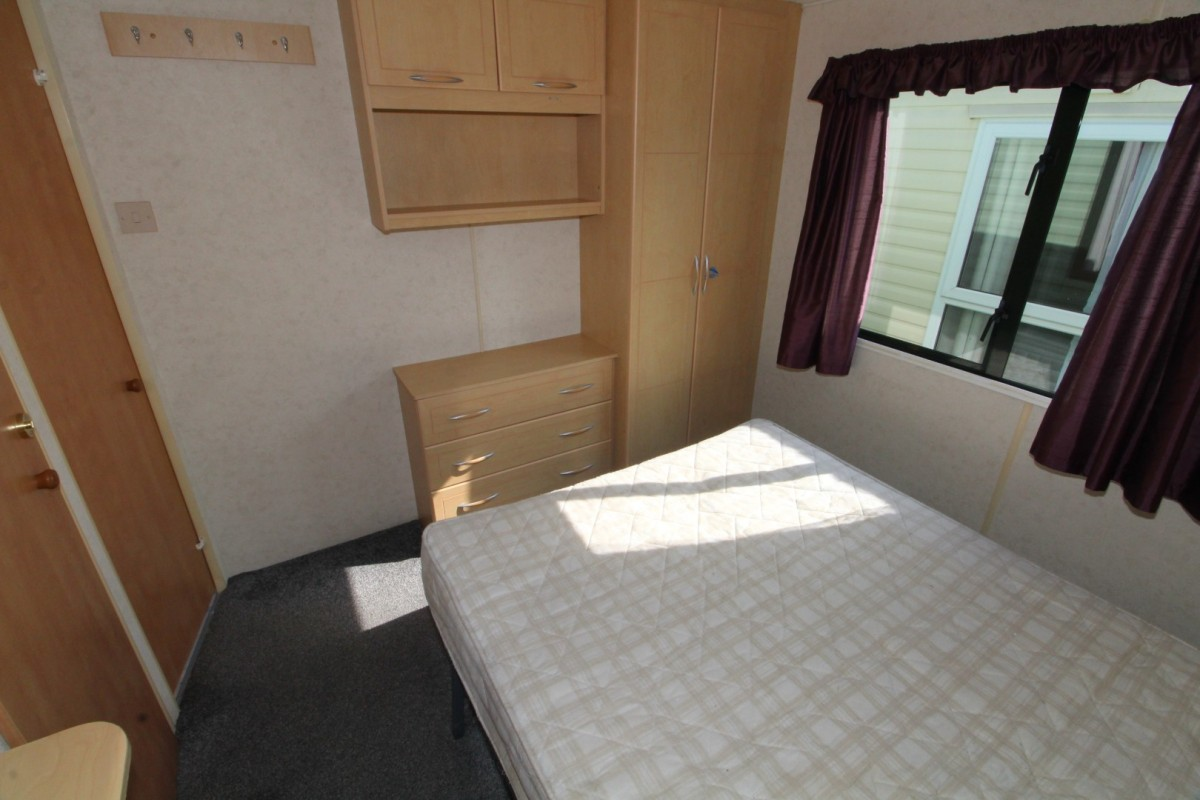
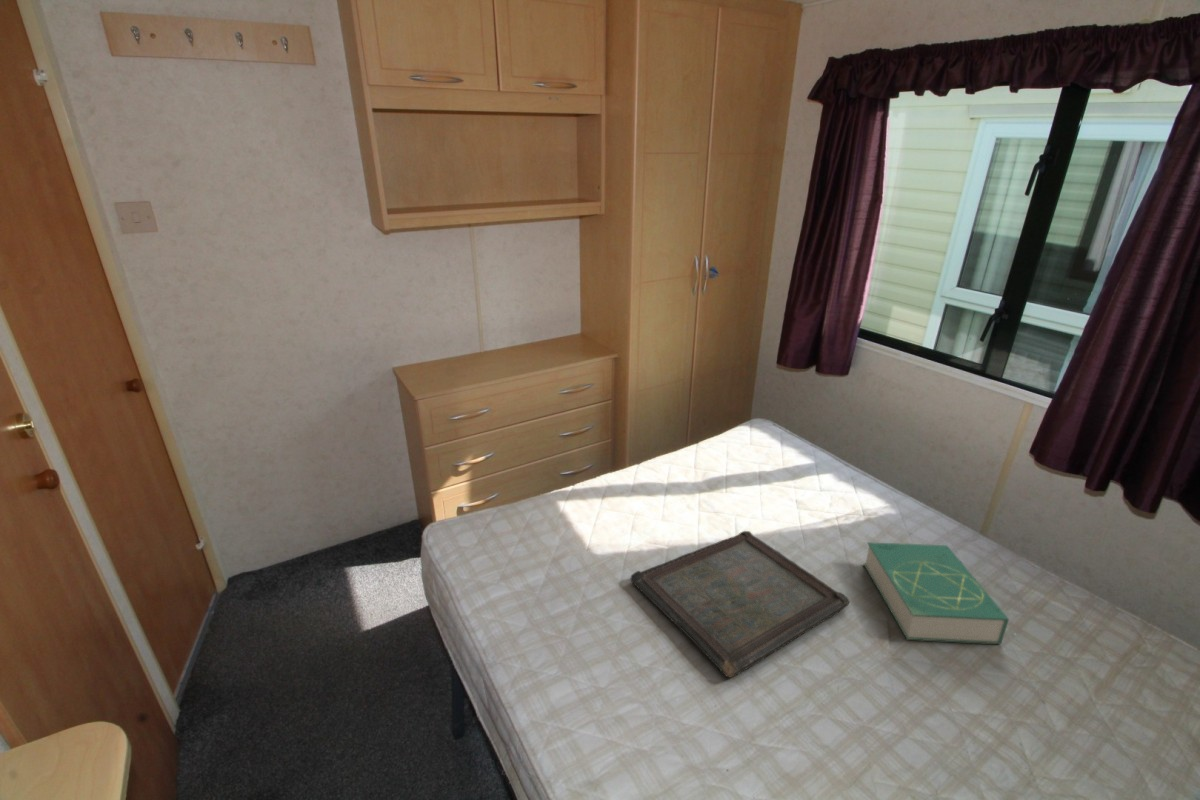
+ serving tray (738, 591)
+ book (928, 588)
